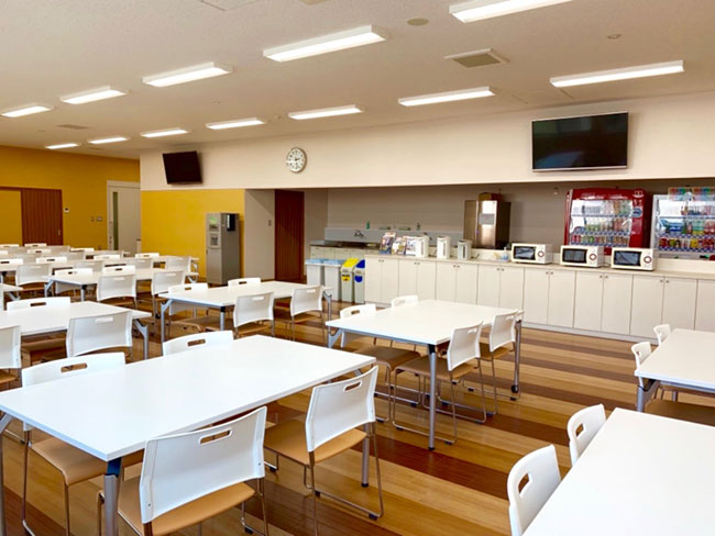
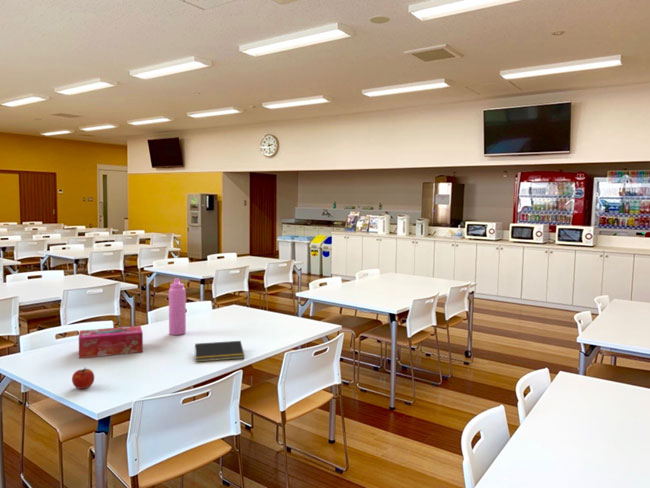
+ tissue box (111, 341)
+ fruit (83, 377)
+ water bottle (177, 306)
+ notepad (219, 350)
